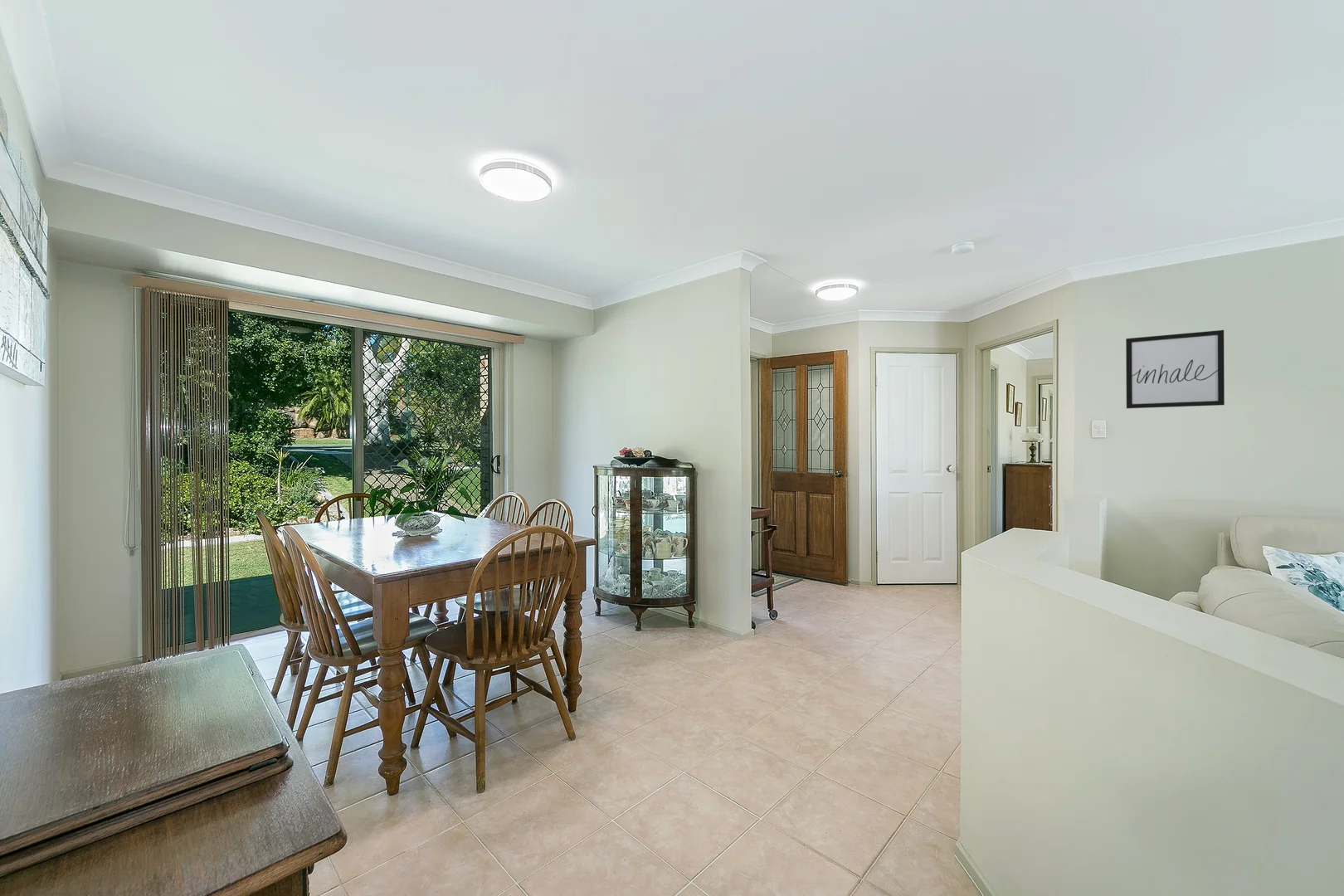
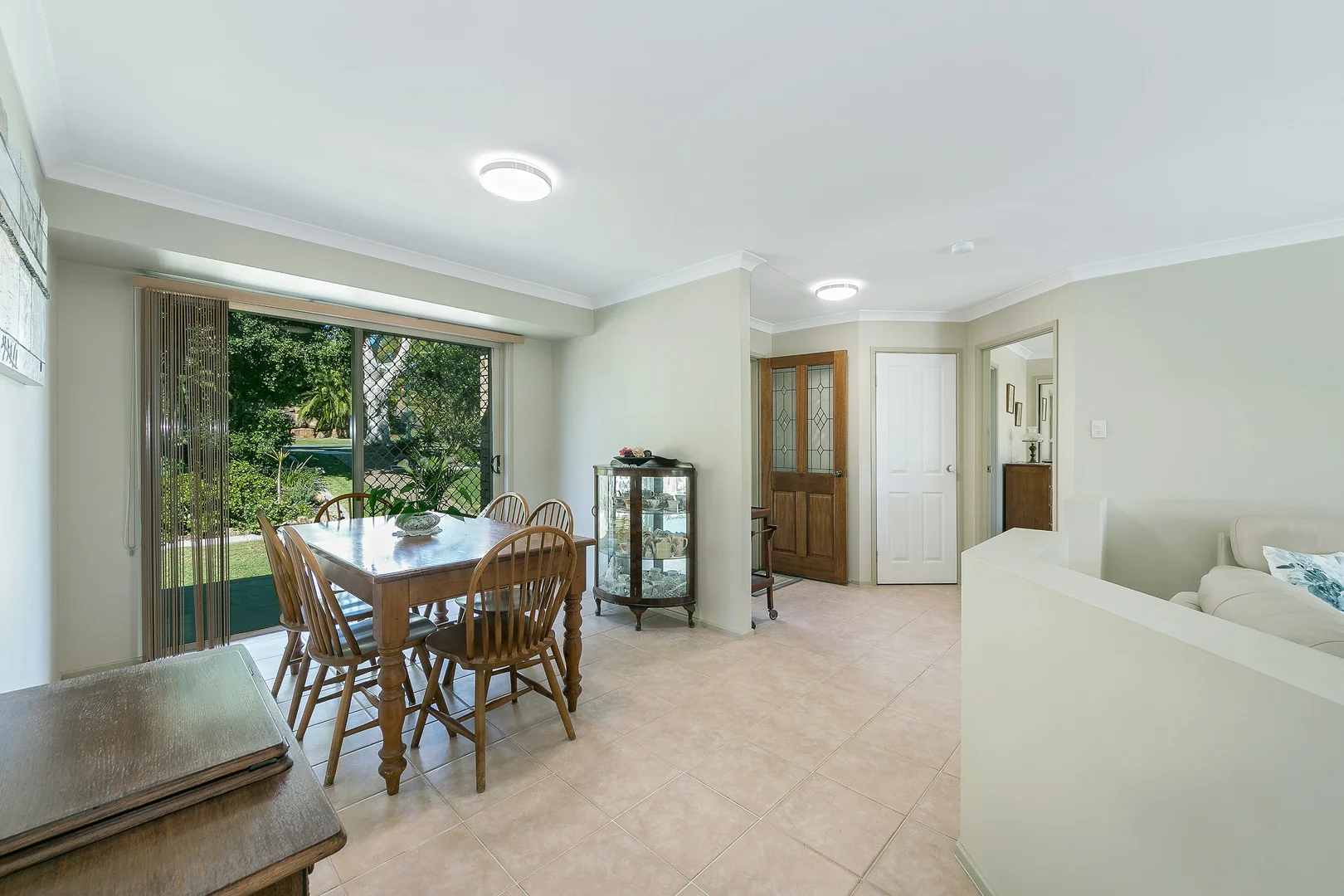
- wall art (1173, 370)
